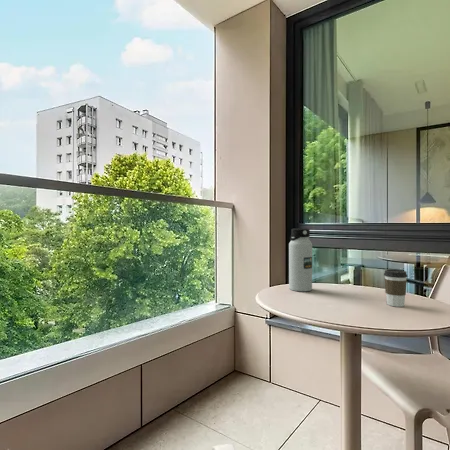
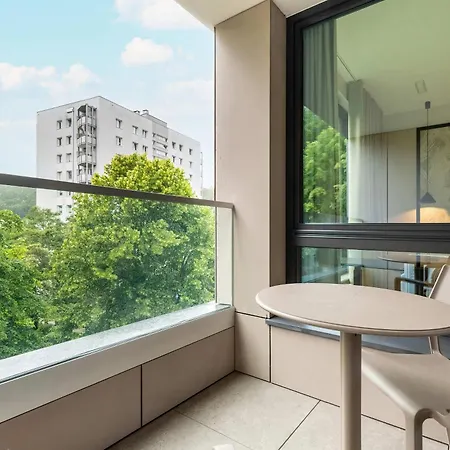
- water bottle (300, 258)
- coffee cup (395, 287)
